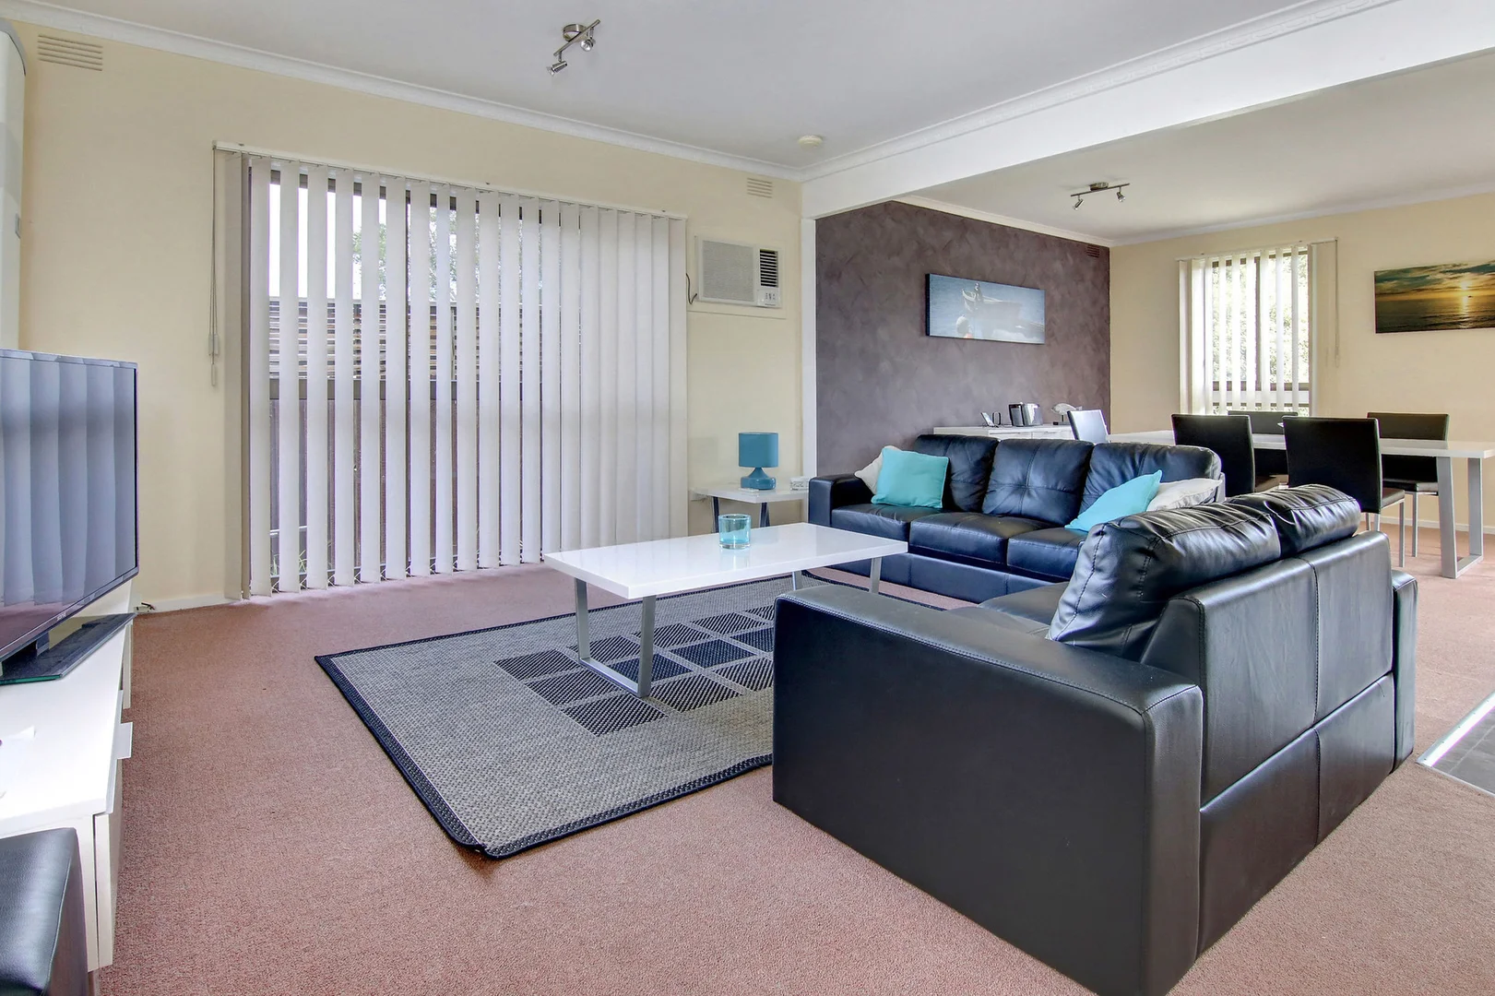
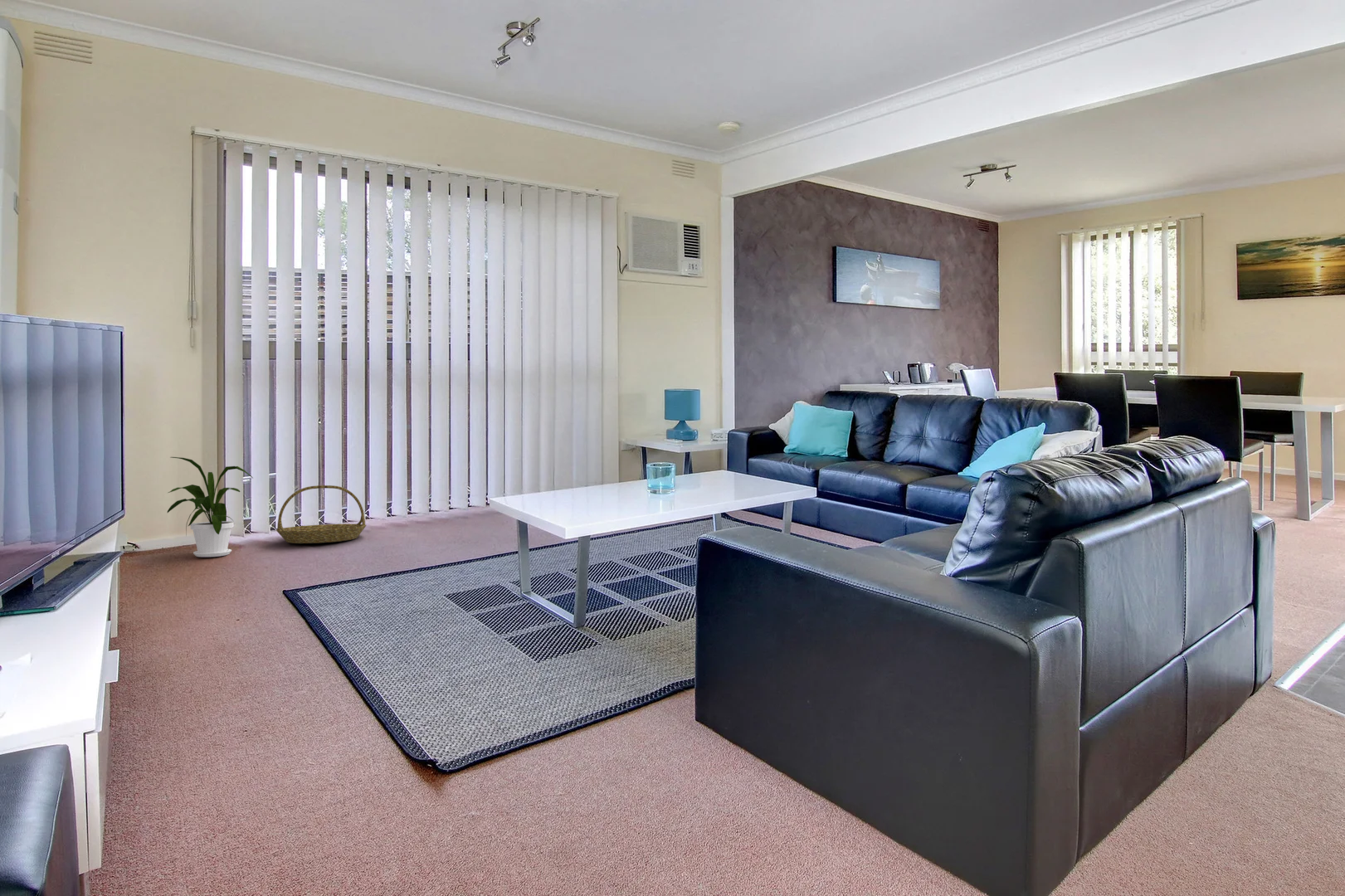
+ basket (322, 524)
+ house plant (209, 506)
